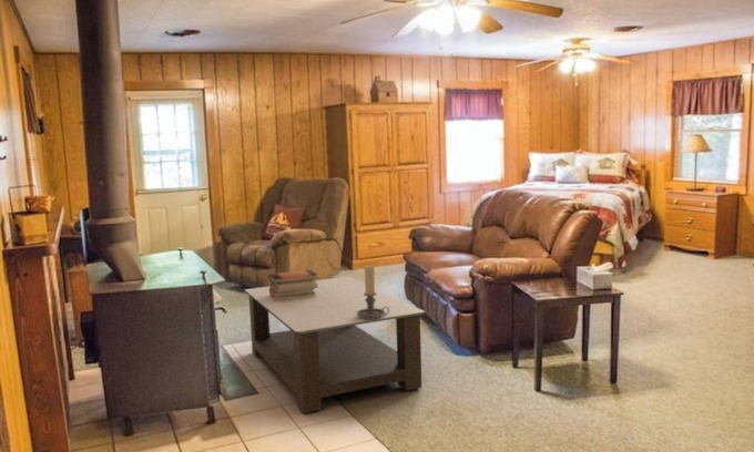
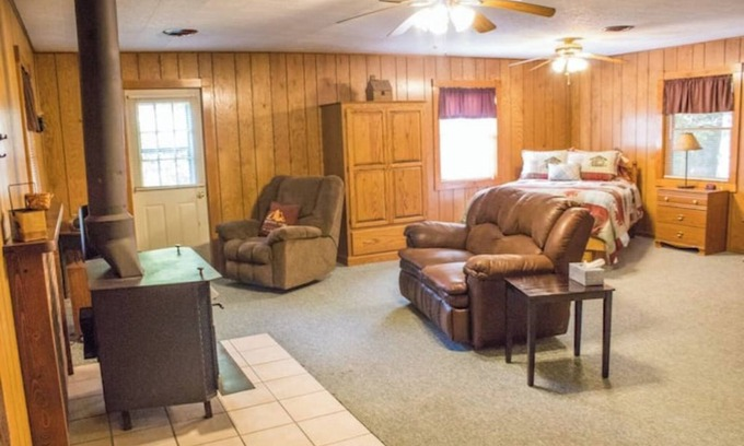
- candle holder (373, 289)
- coffee table (328, 335)
- book stack (293, 285)
